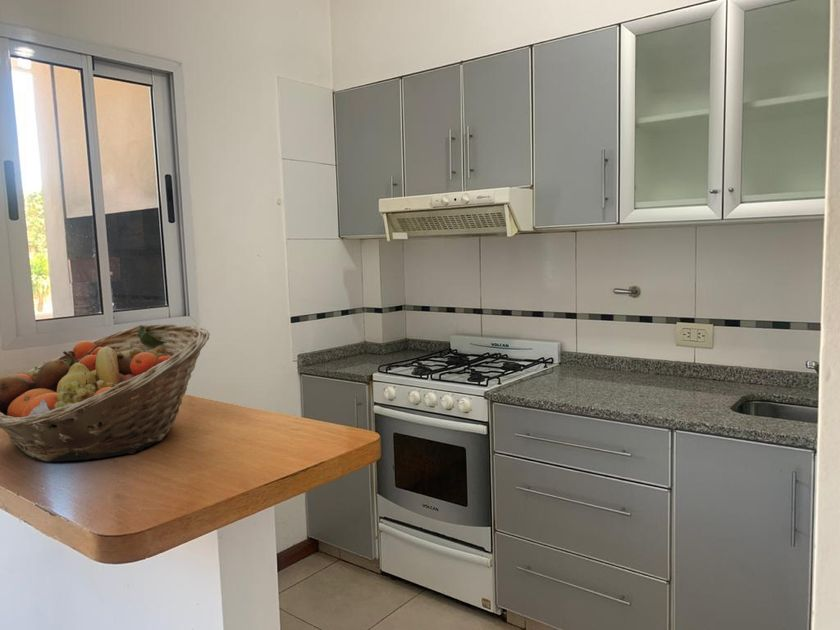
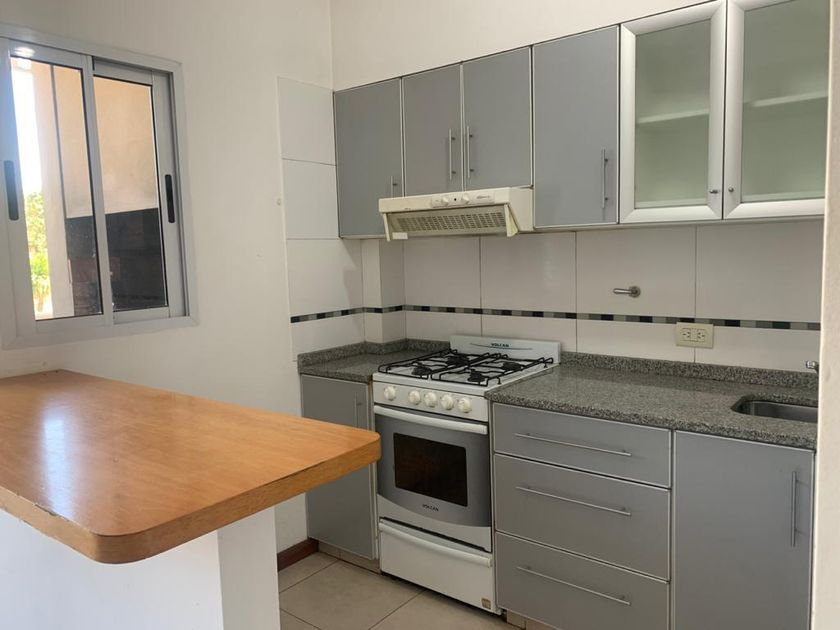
- fruit basket (103, 384)
